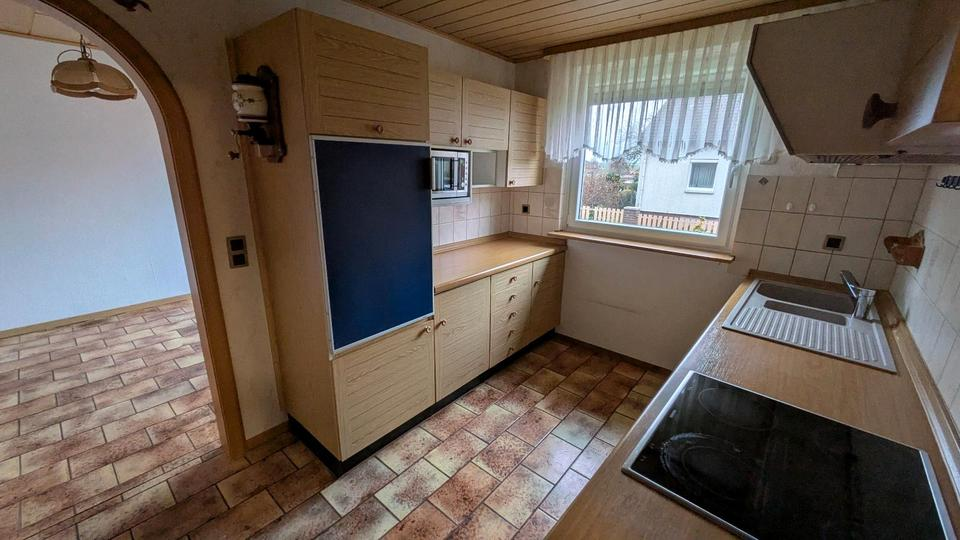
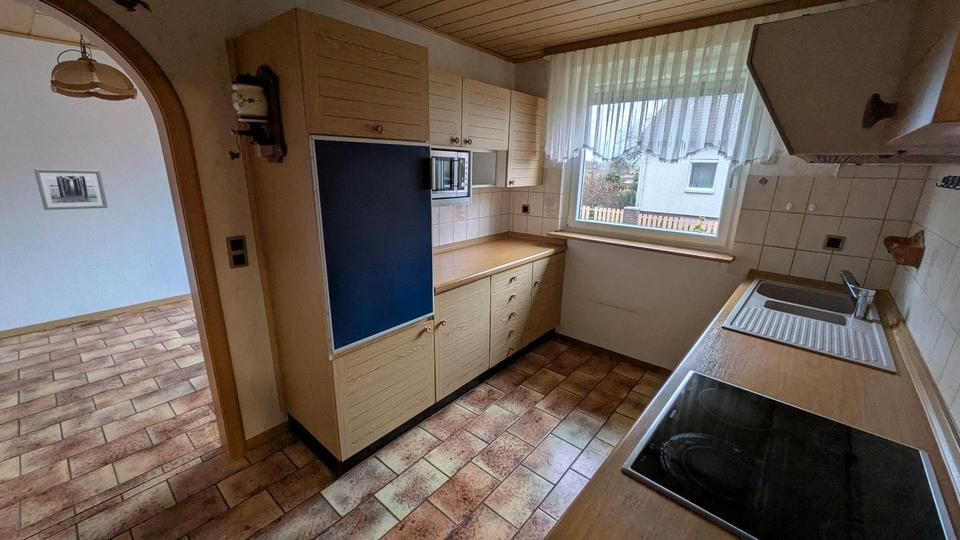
+ wall art (72, 189)
